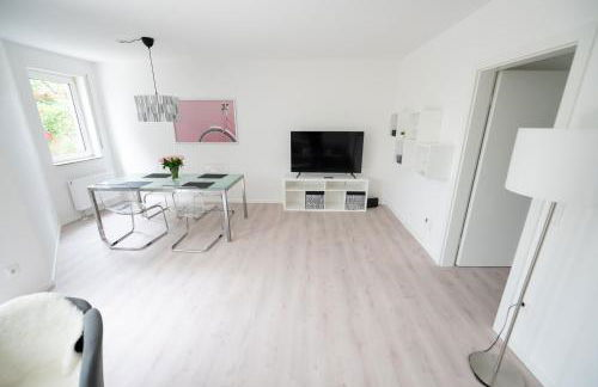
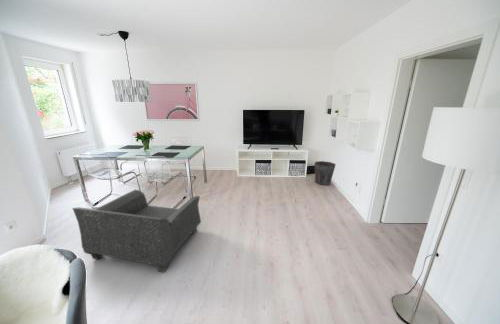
+ waste bin (323, 173)
+ armchair (147, 220)
